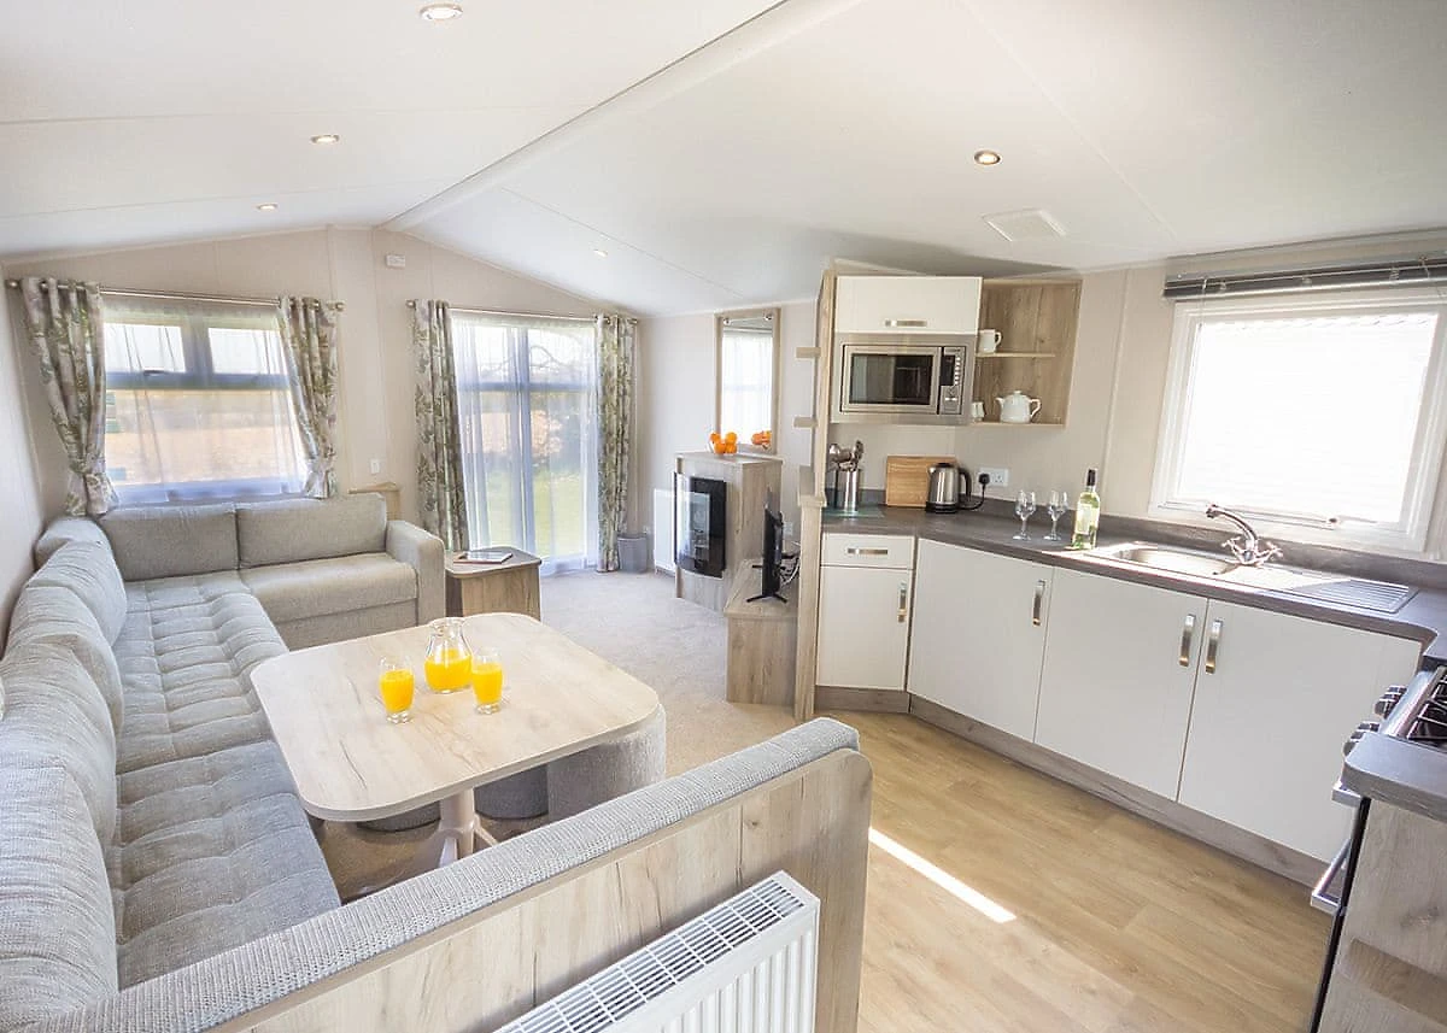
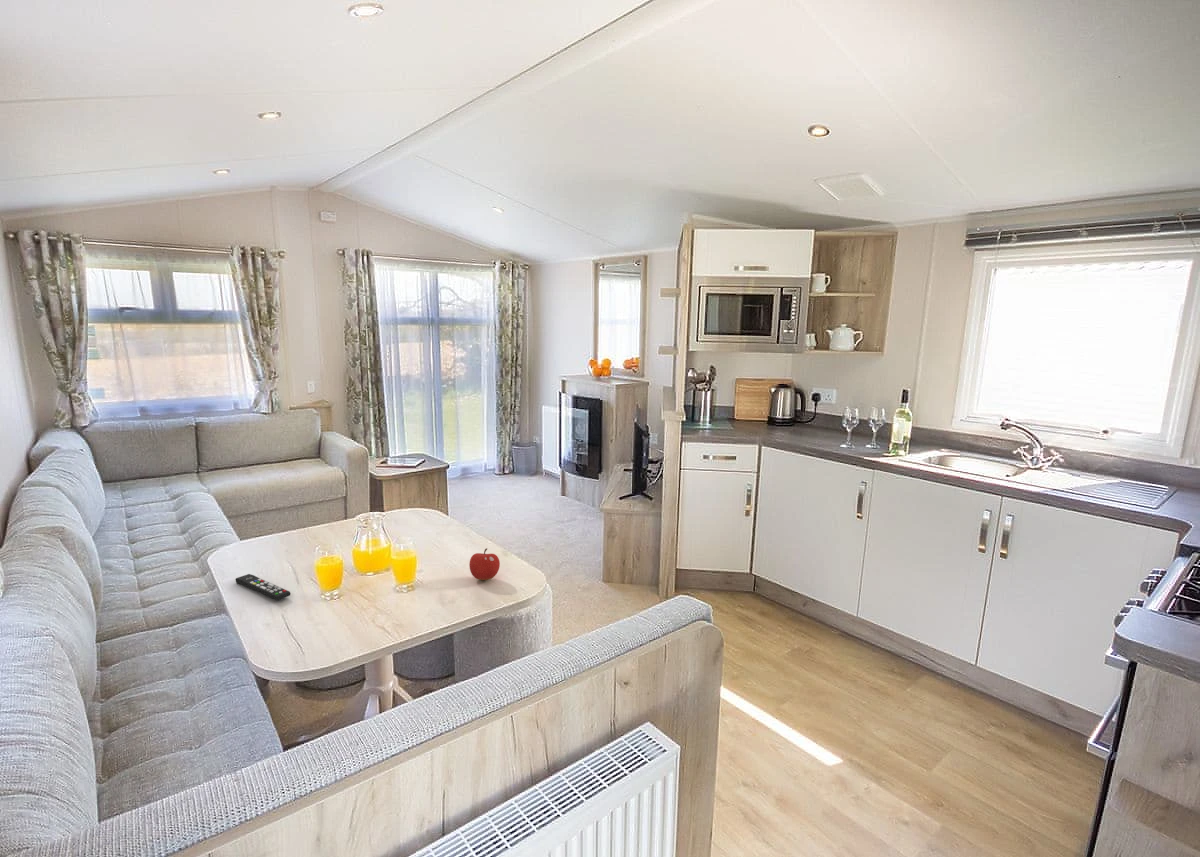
+ remote control (262, 586)
+ fruit (484, 564)
